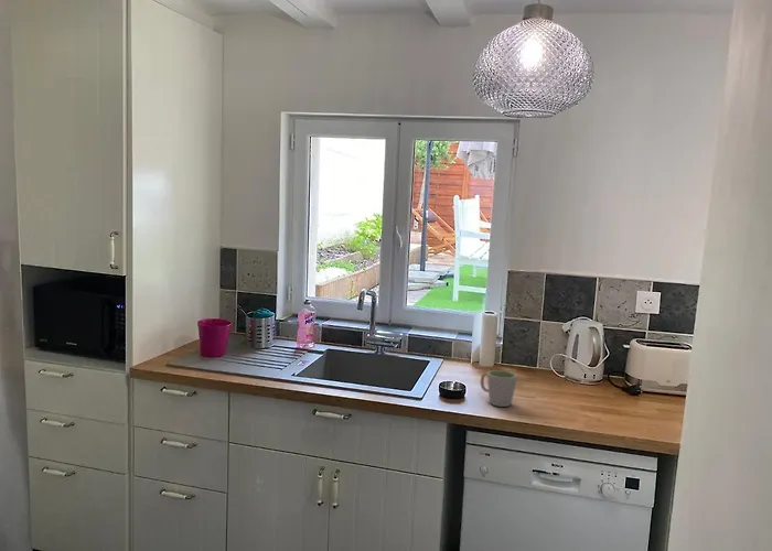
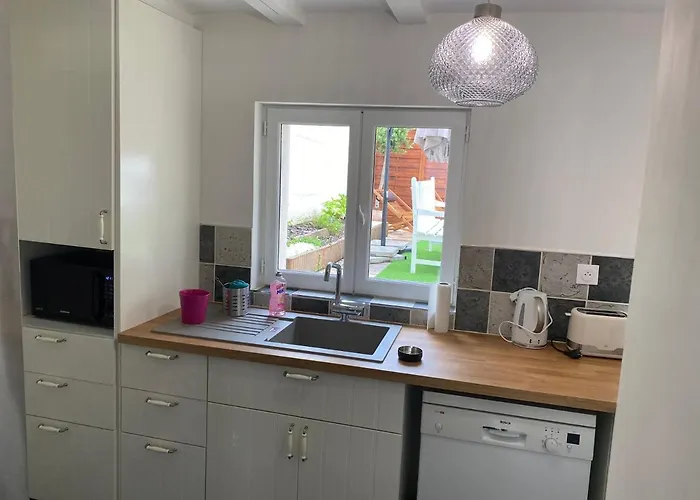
- mug (496, 387)
